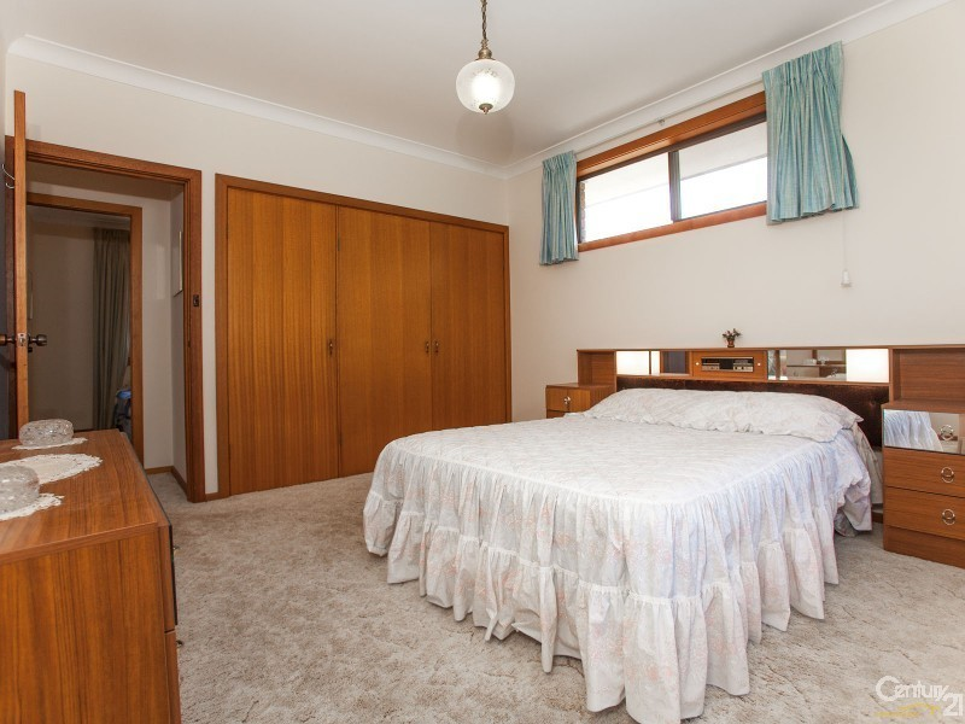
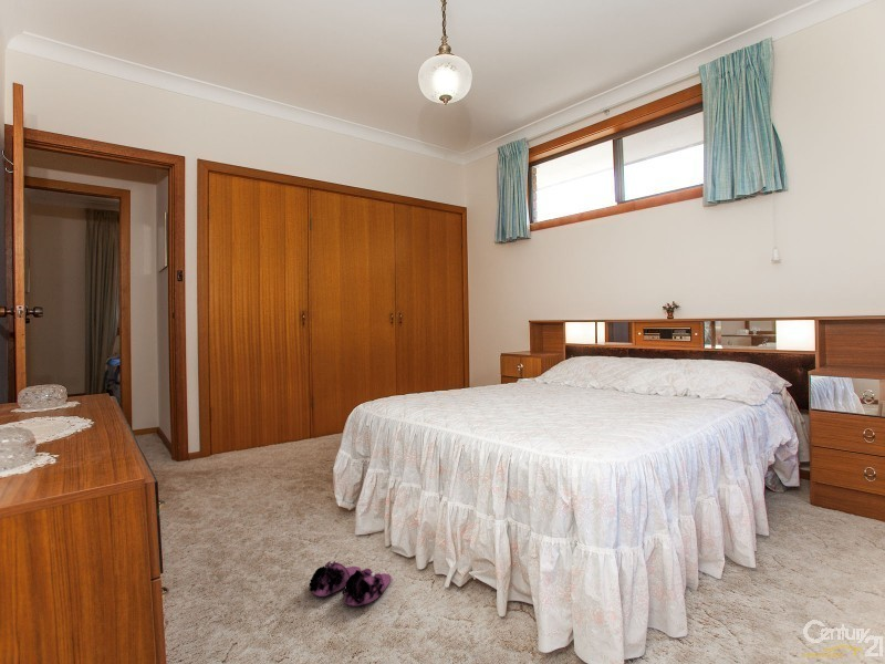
+ slippers (352, 575)
